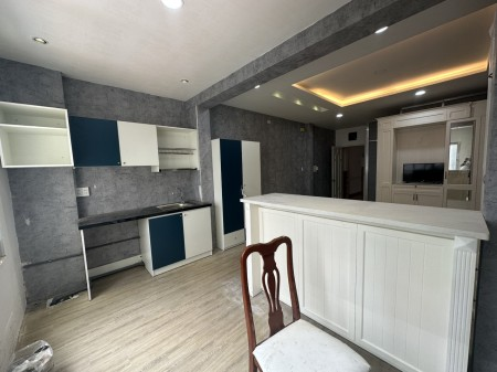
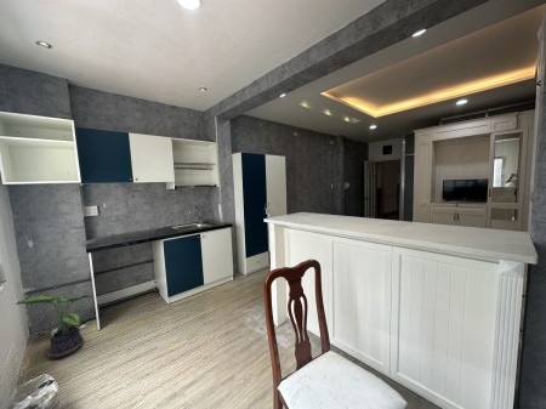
+ potted plant (61, 318)
